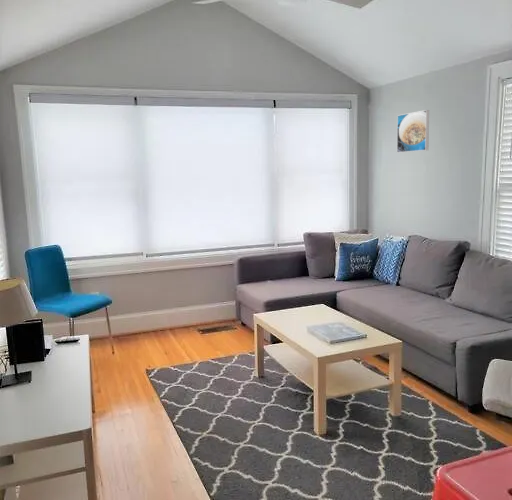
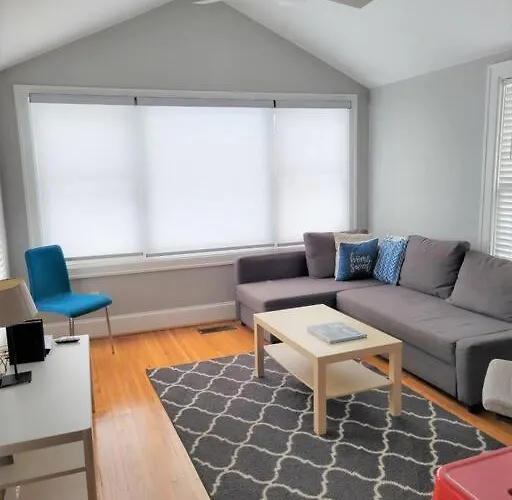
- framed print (412, 132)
